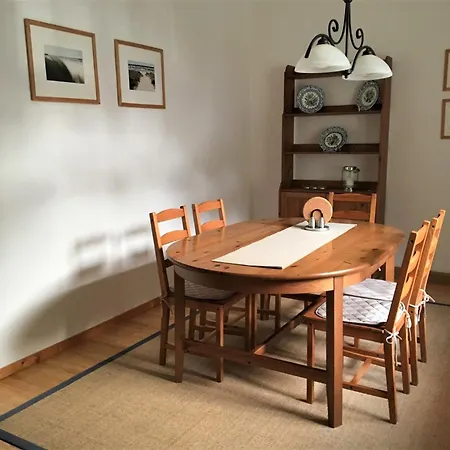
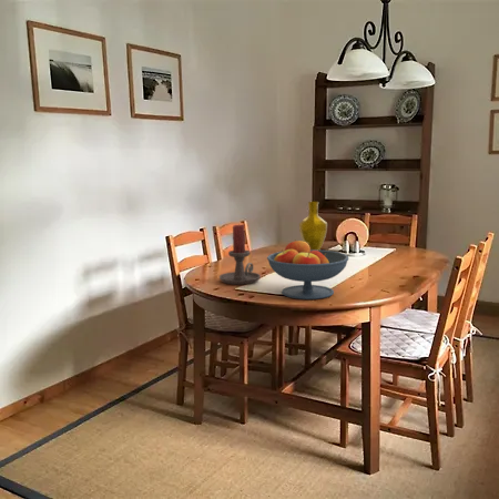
+ candle holder (241, 251)
+ vase (313, 227)
+ fruit bowl (307, 268)
